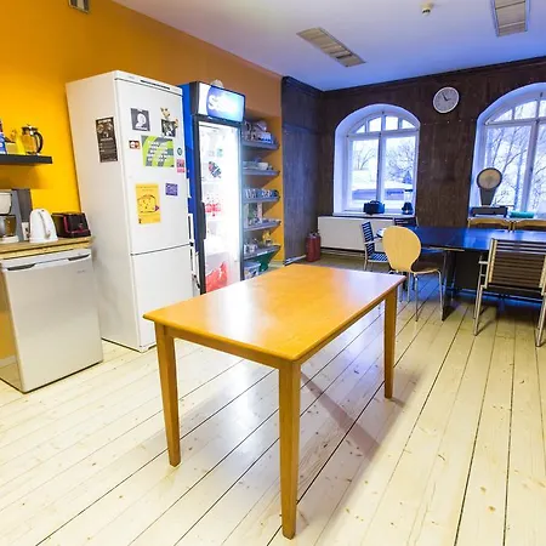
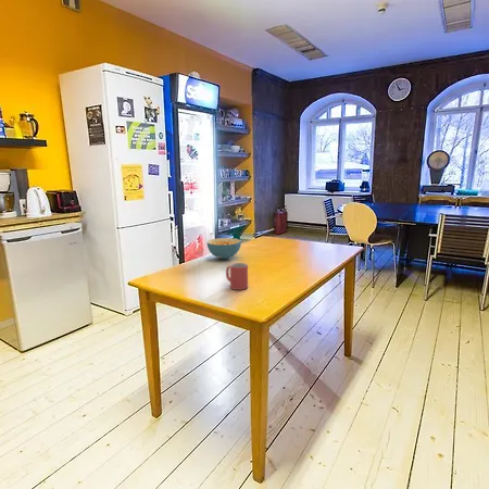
+ mug (236, 275)
+ cereal bowl (224, 249)
